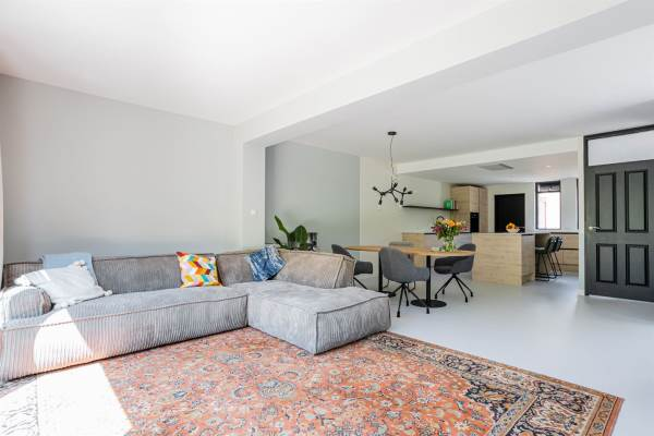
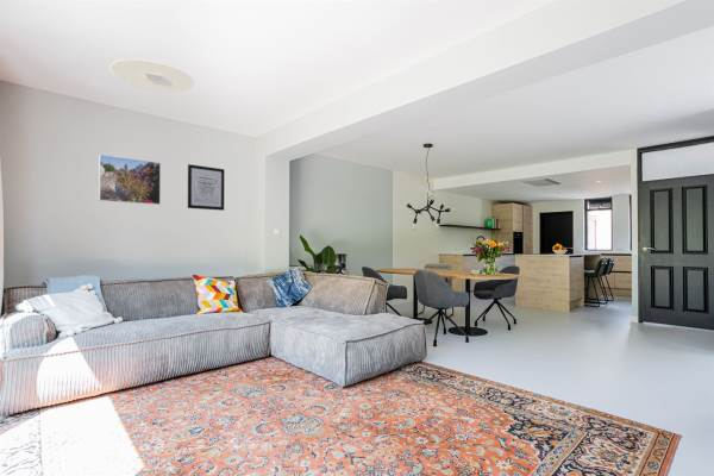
+ ceiling light (154, 74)
+ wall art (206, 188)
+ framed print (131, 181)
